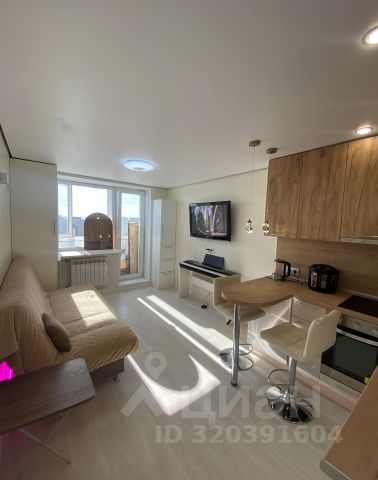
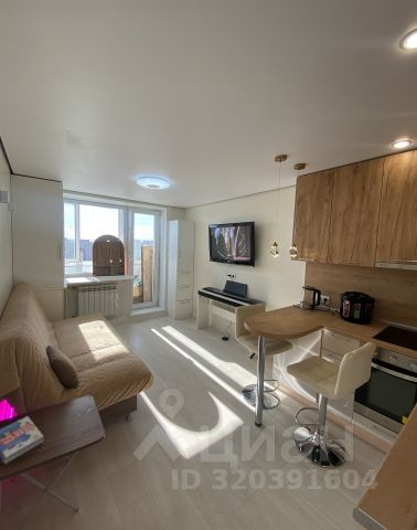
+ book (17, 437)
